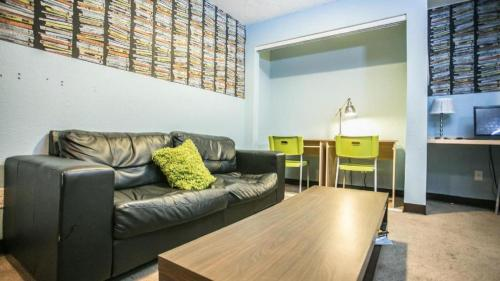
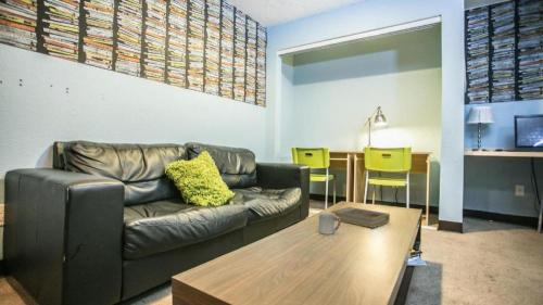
+ book (359, 216)
+ cup (329, 224)
